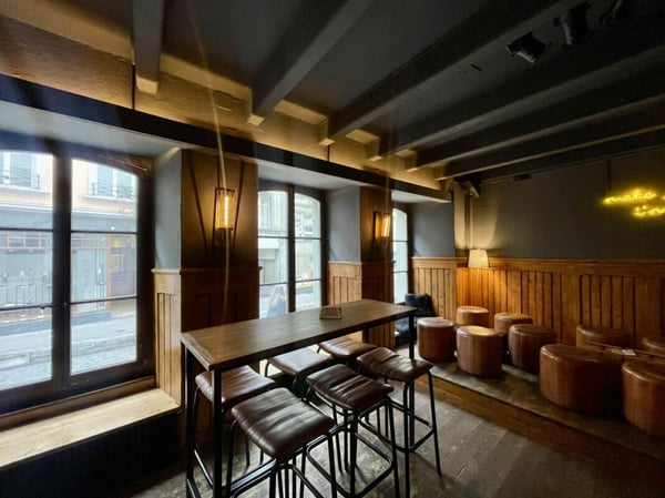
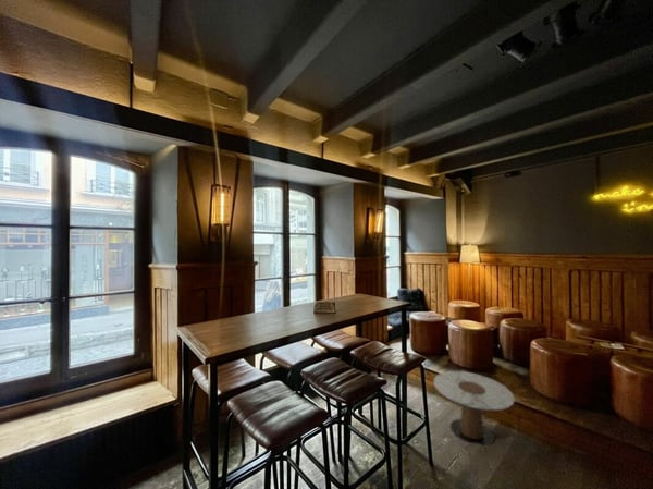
+ side table (471, 409)
